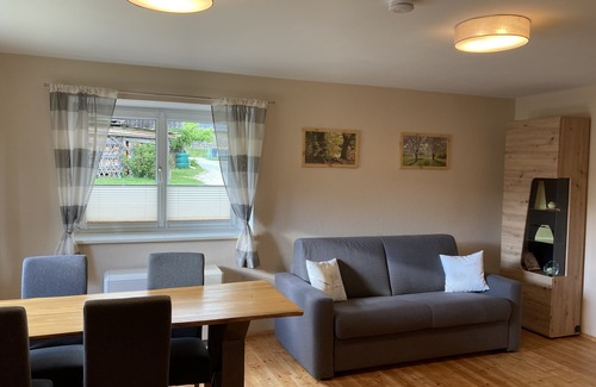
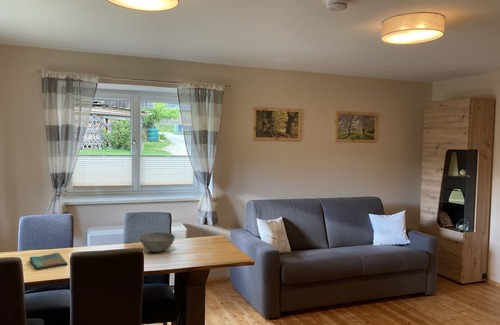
+ bowl (157, 243)
+ dish towel (48, 260)
